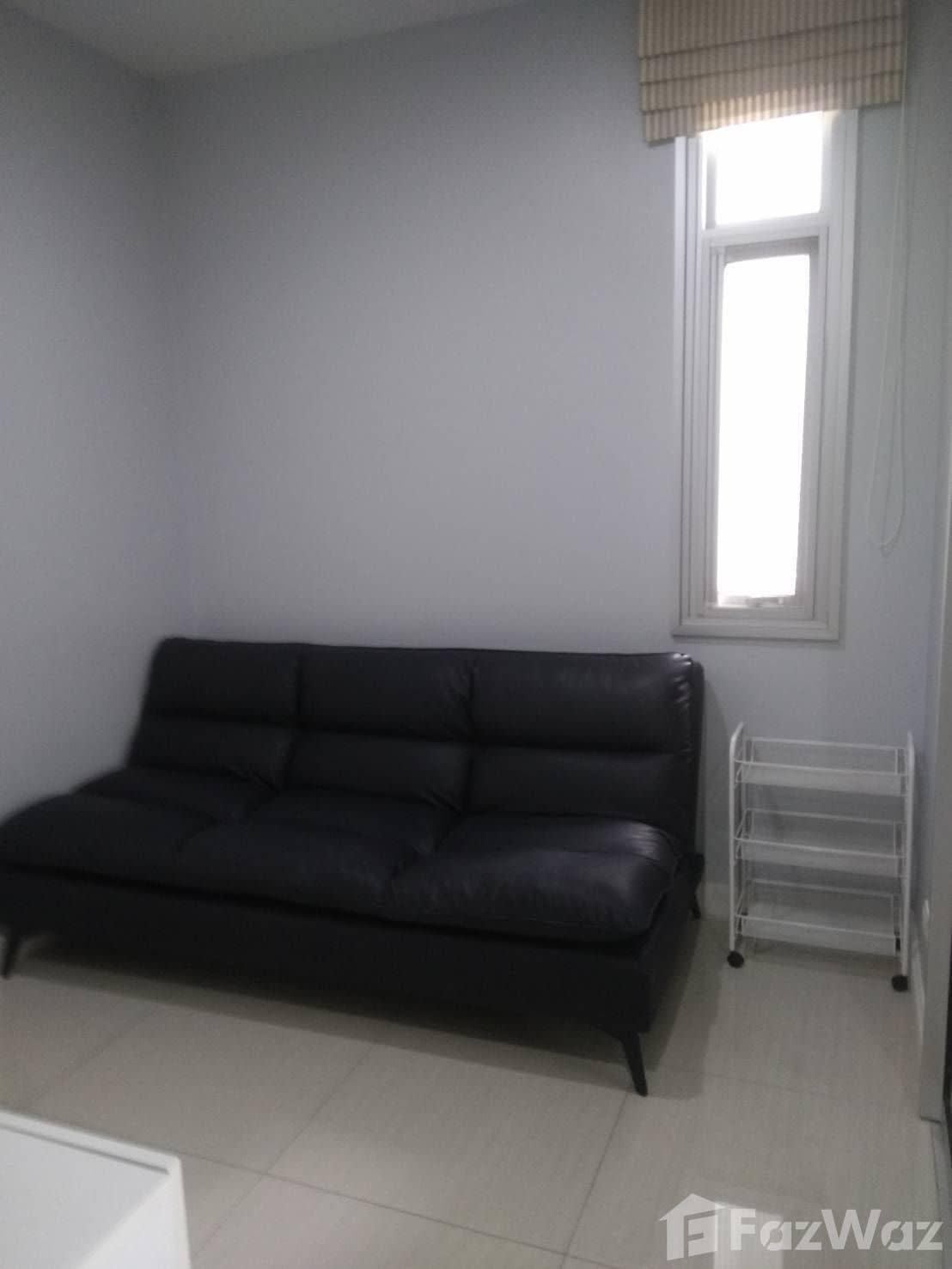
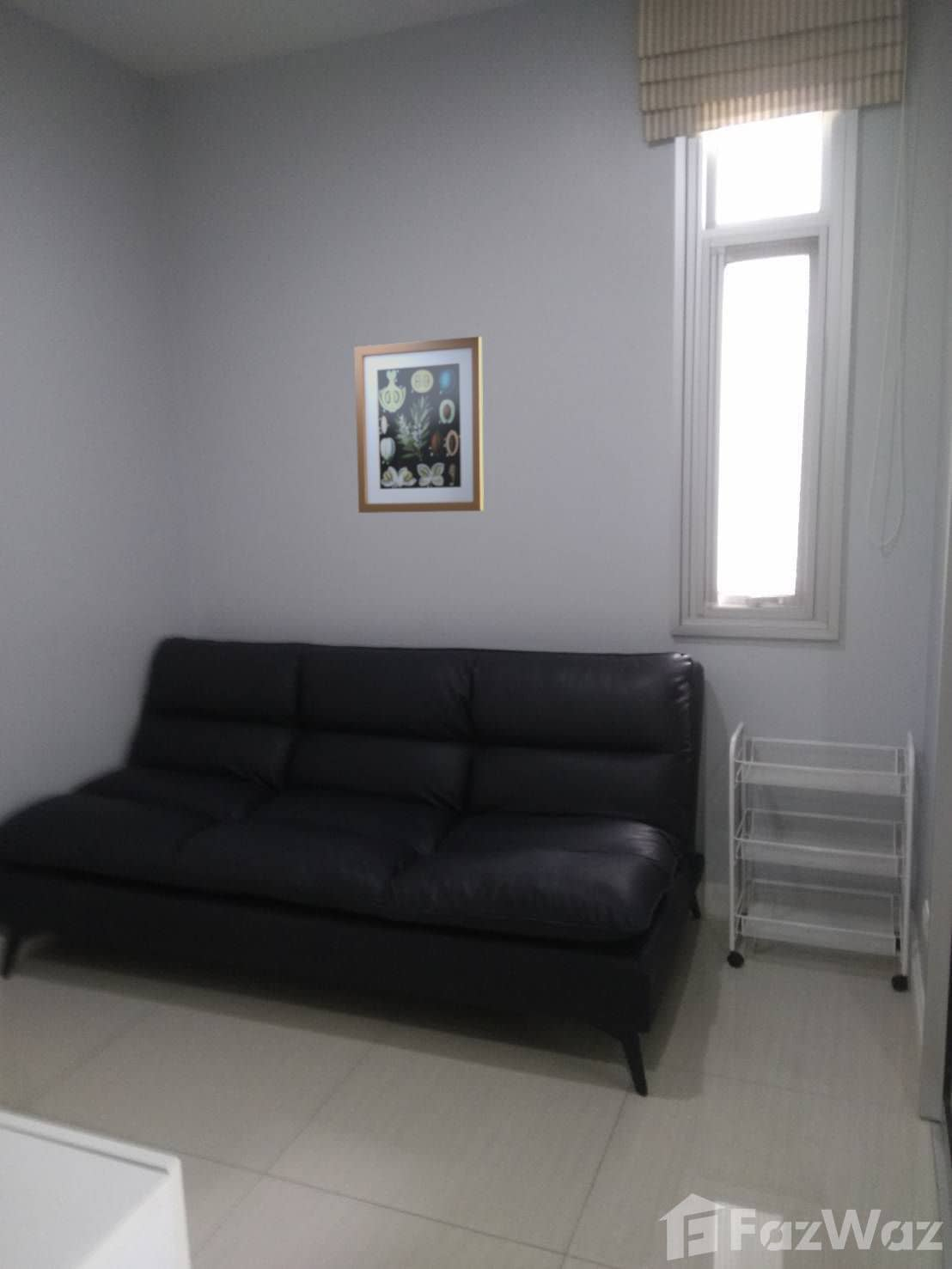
+ wall art (418, 428)
